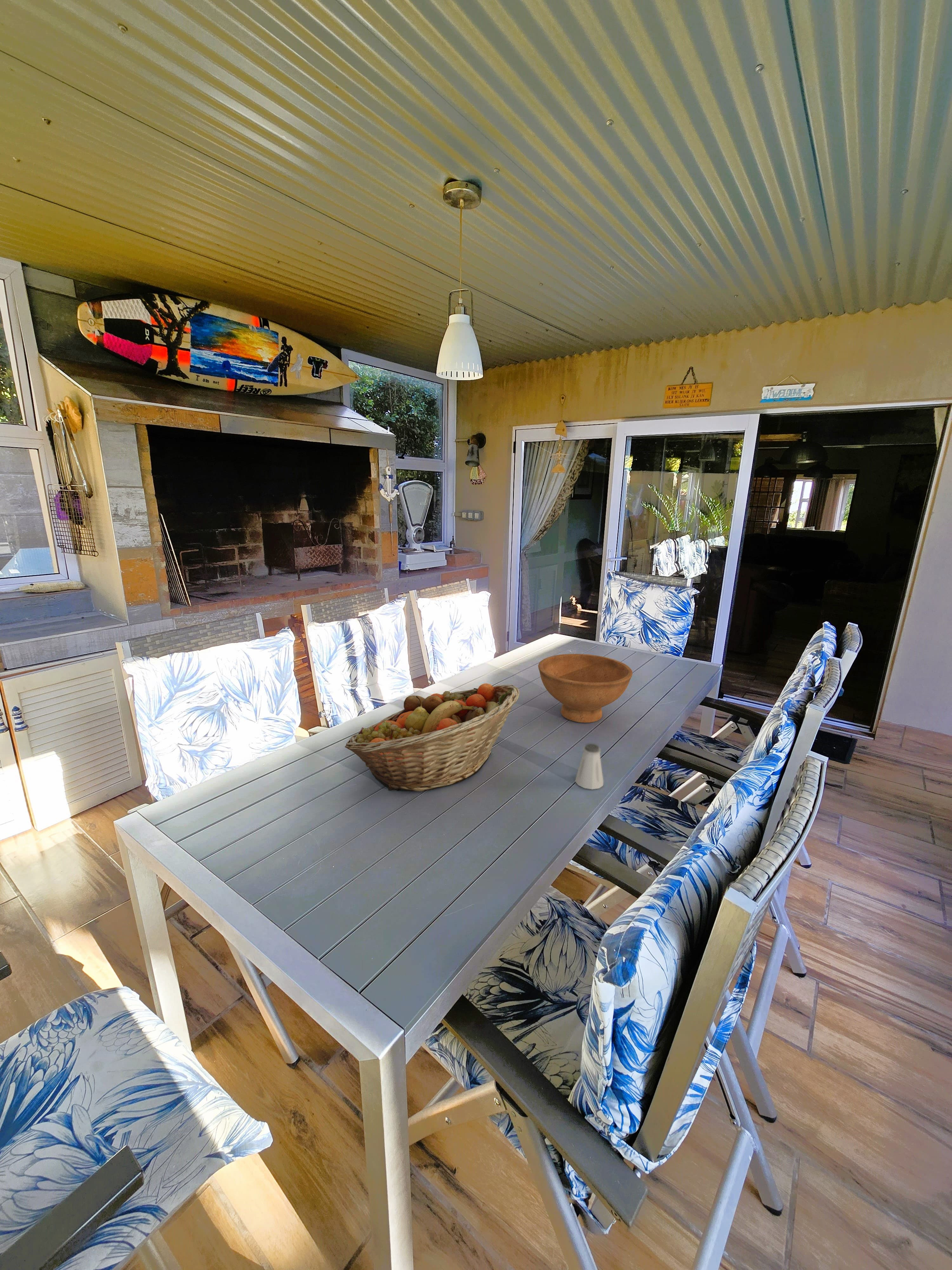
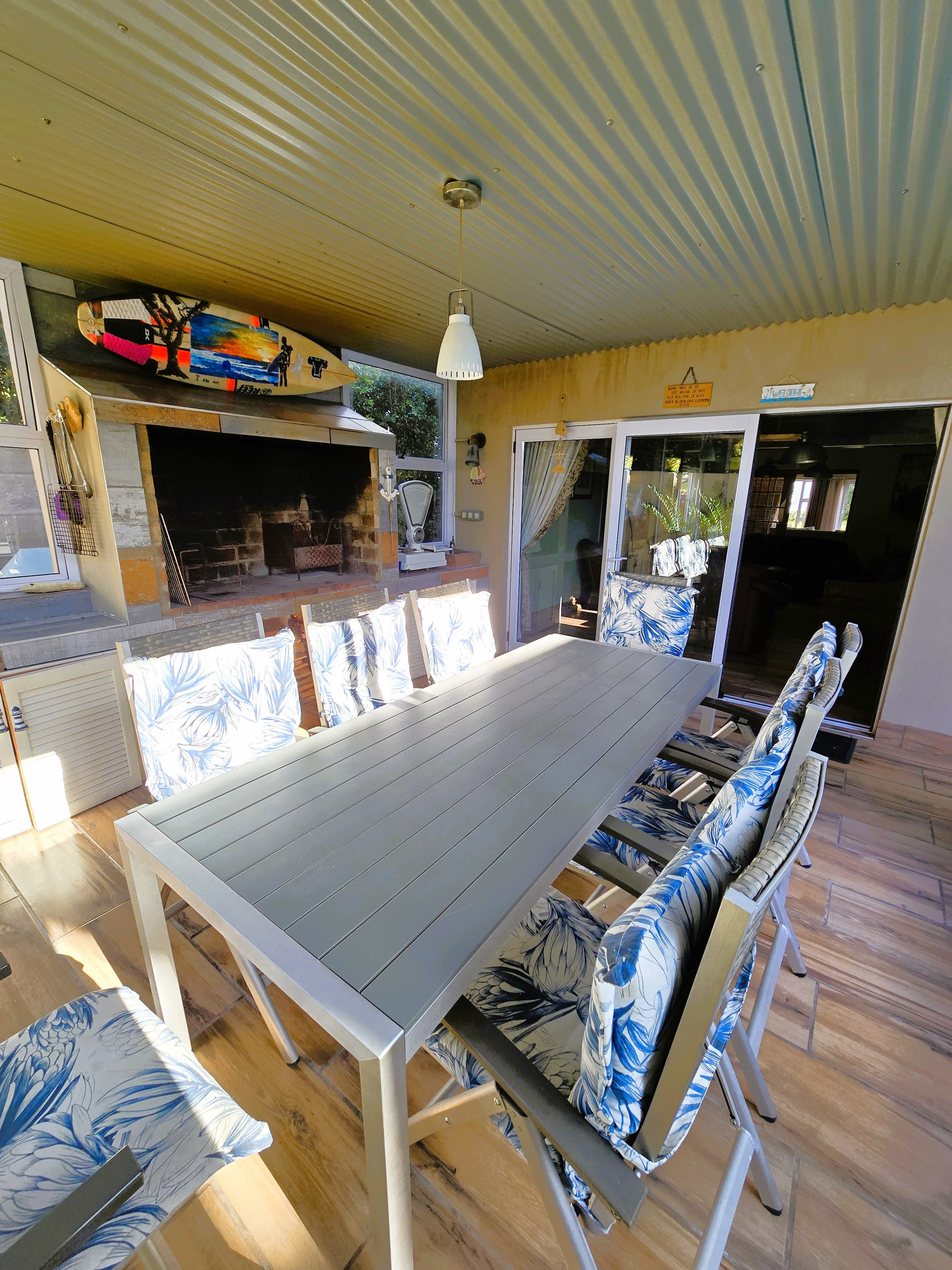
- bowl (583, 691)
- saltshaker (591, 764)
- fruit basket (437, 728)
